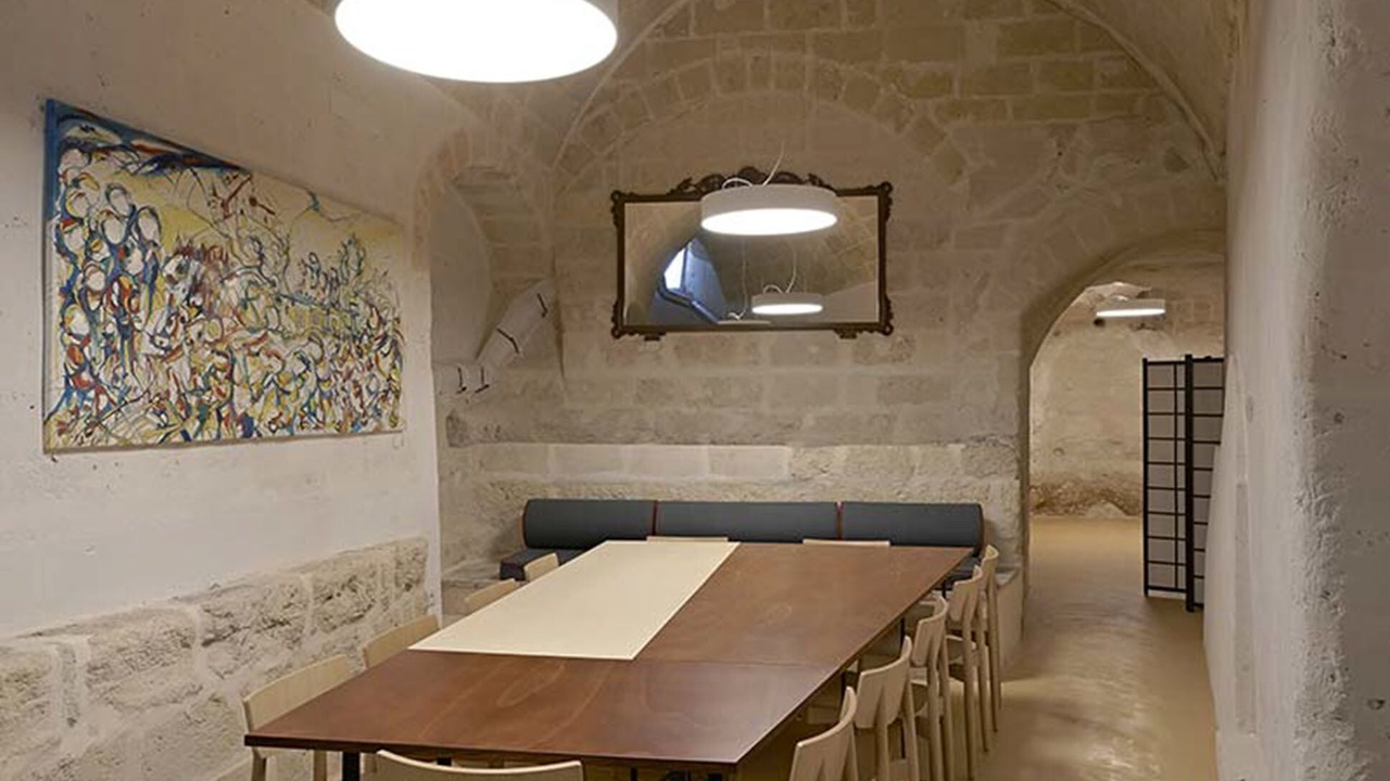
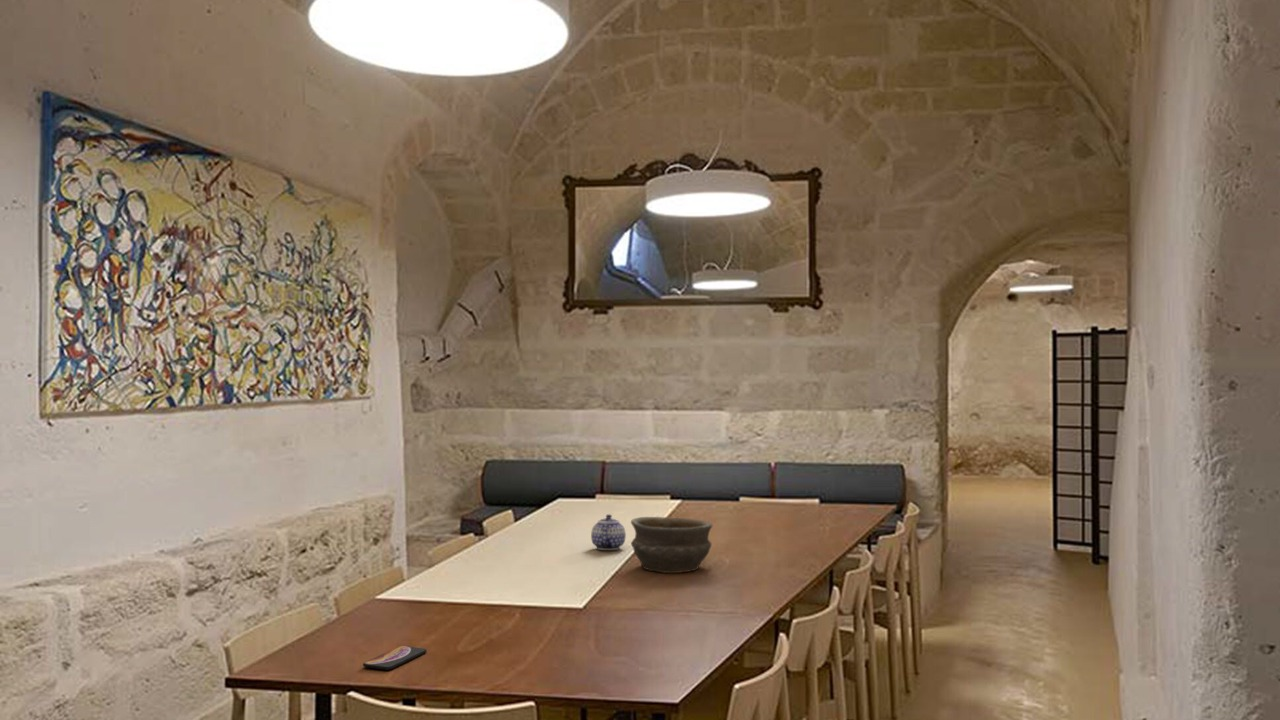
+ bowl (671, 543)
+ smartphone (395, 657)
+ teapot (608, 531)
